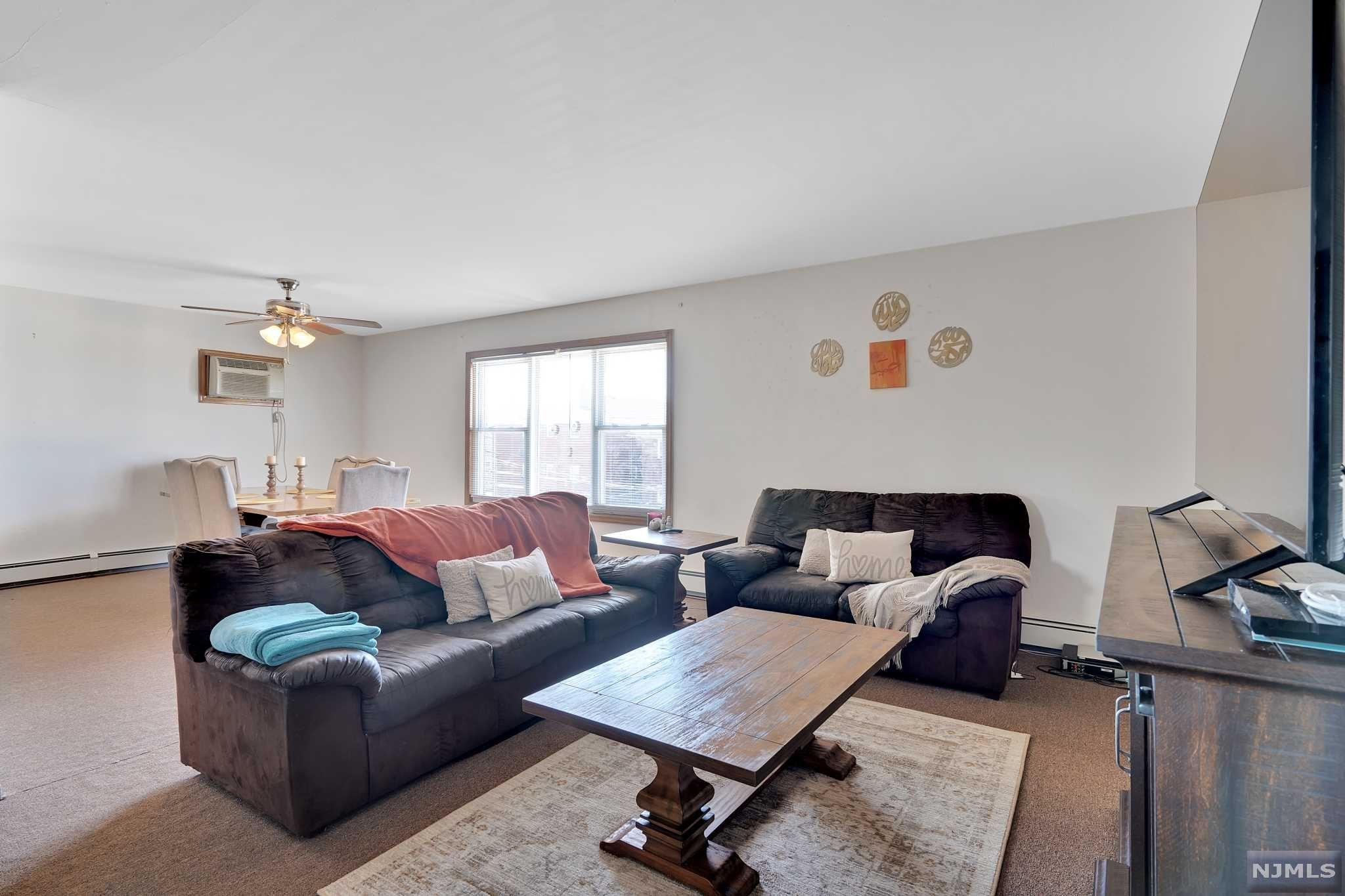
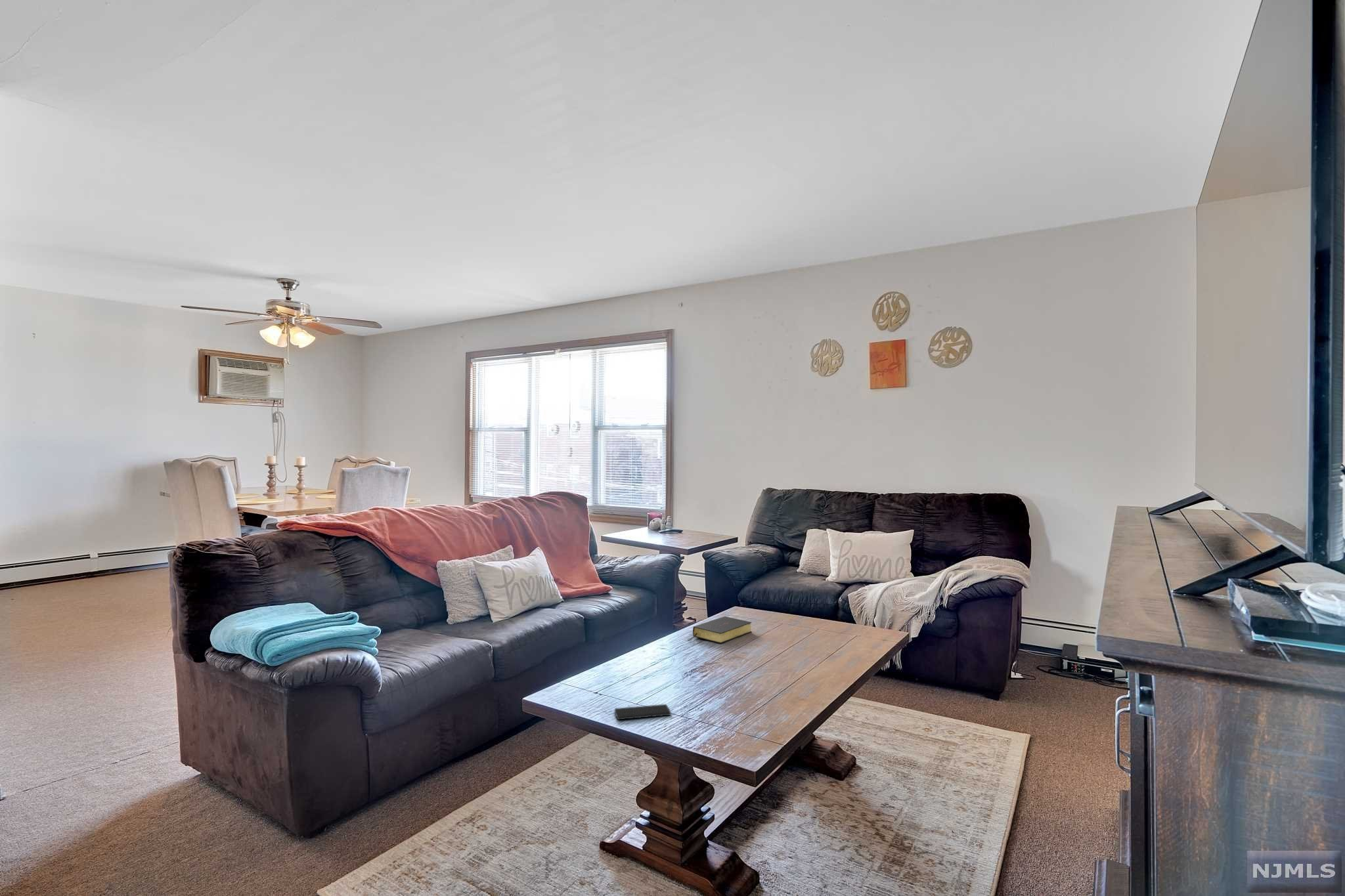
+ bible (718, 630)
+ smartphone (642, 712)
